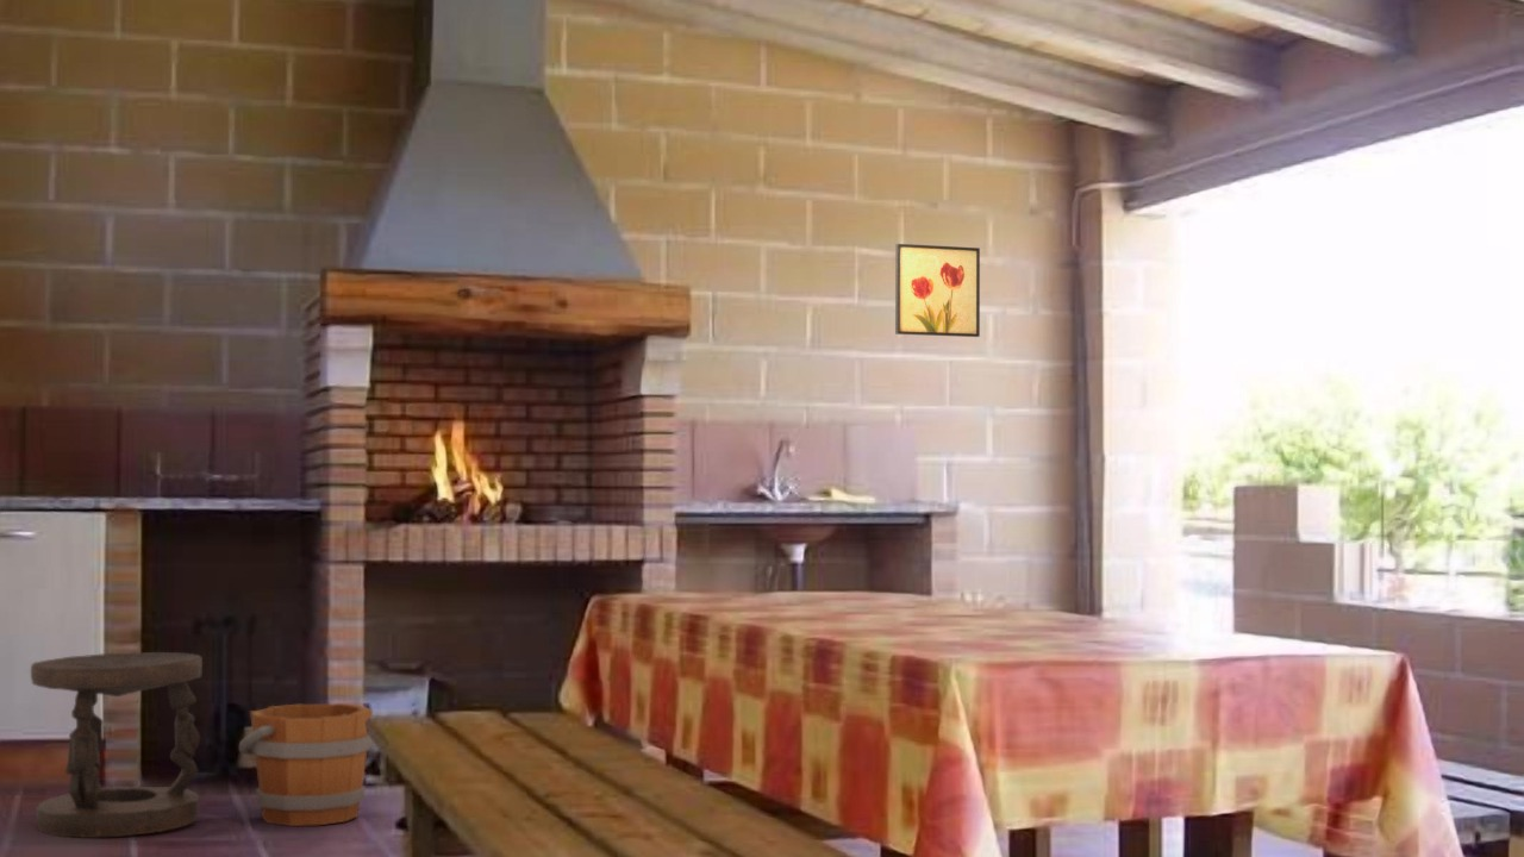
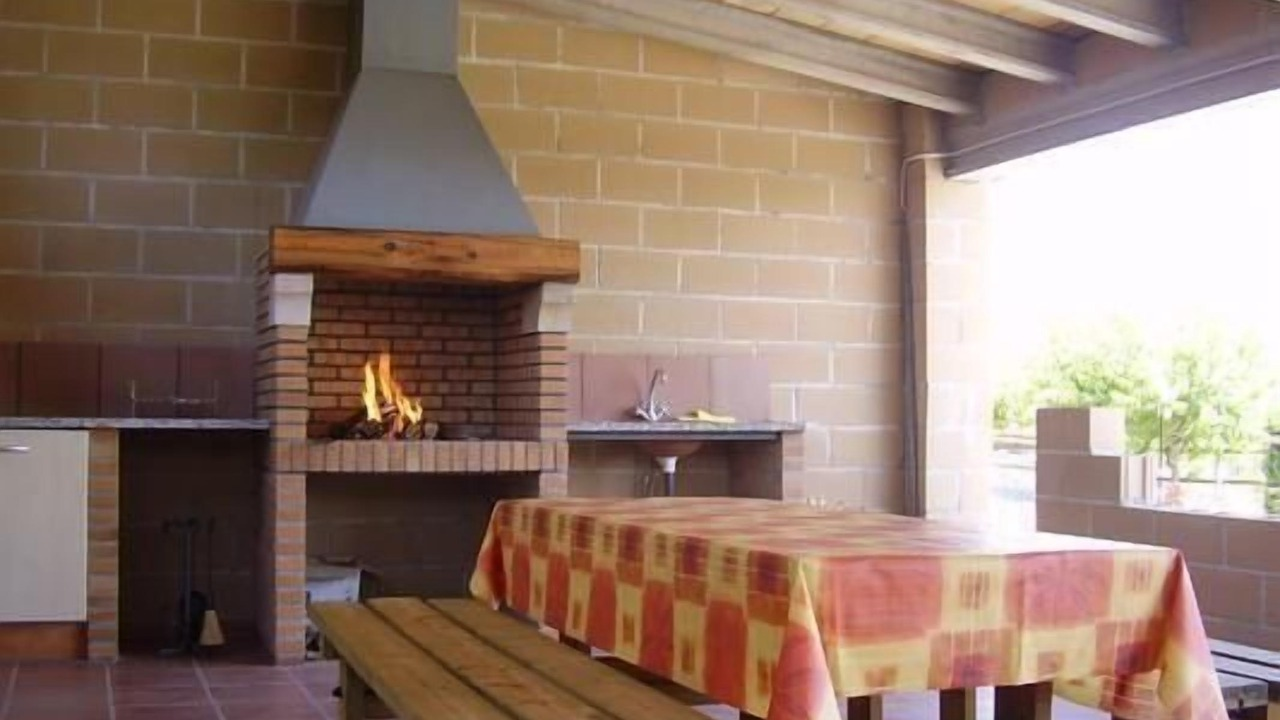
- wall art (937, 290)
- bucket (306, 763)
- stool (101, 740)
